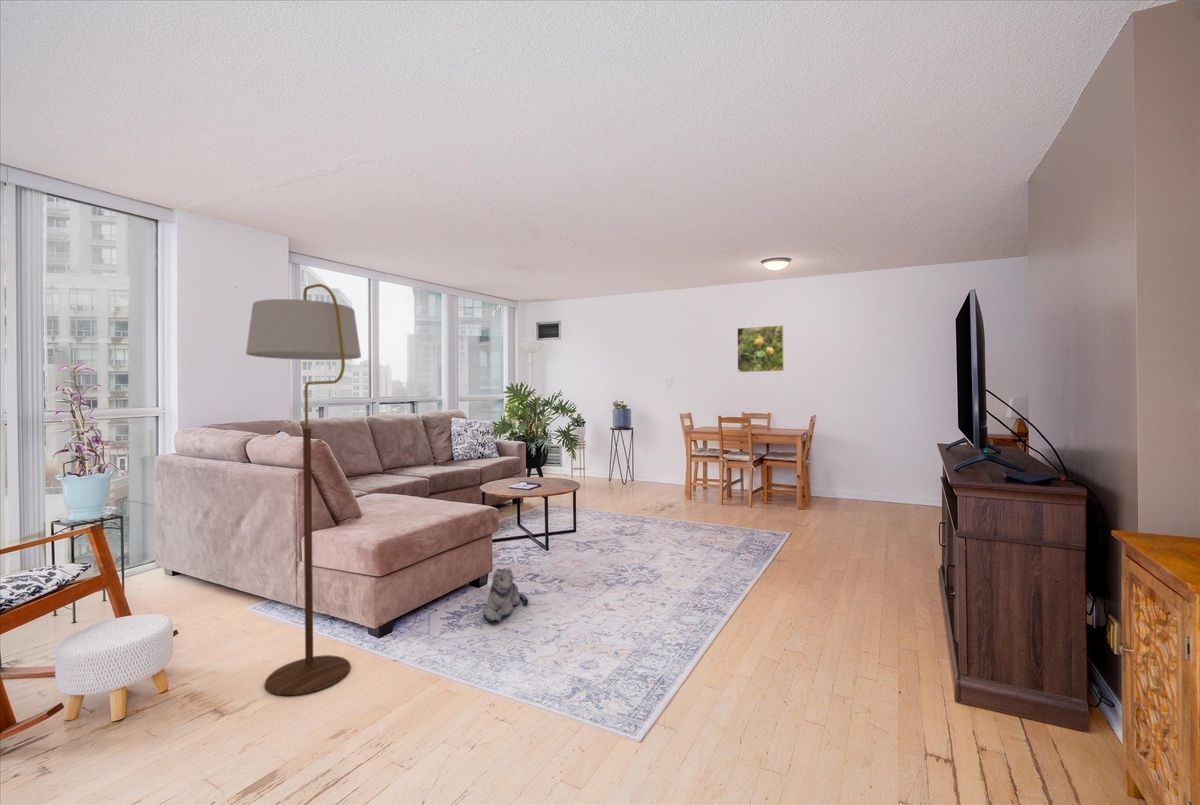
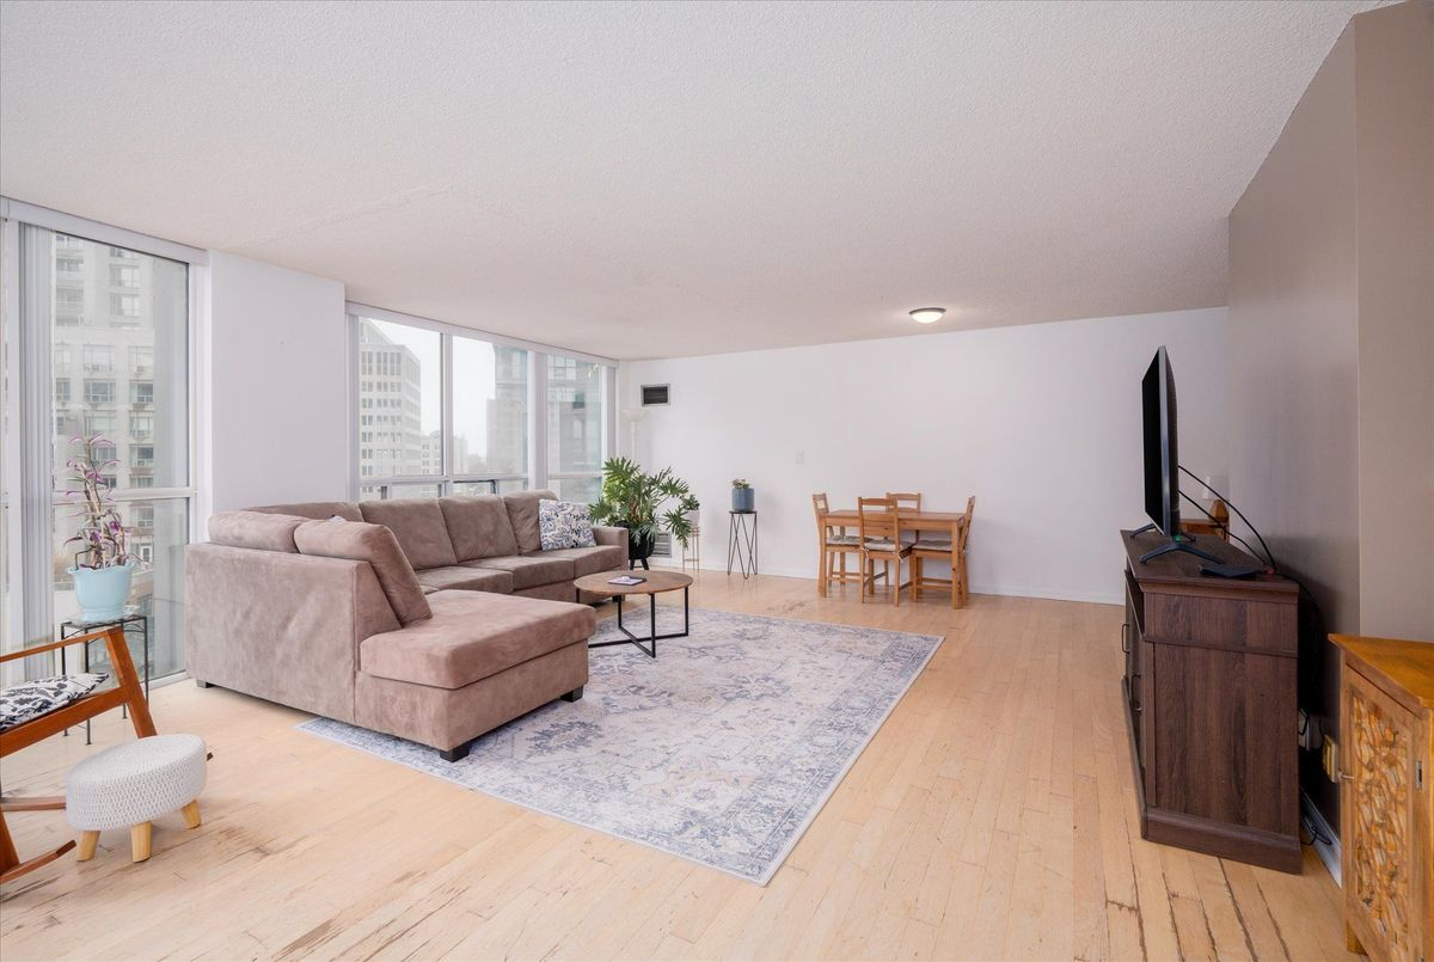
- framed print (760, 349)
- floor lamp (311, 481)
- plush toy (506, 587)
